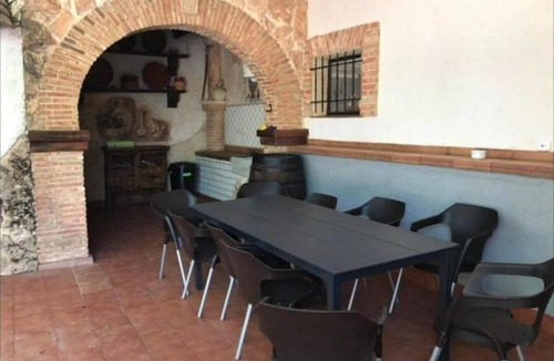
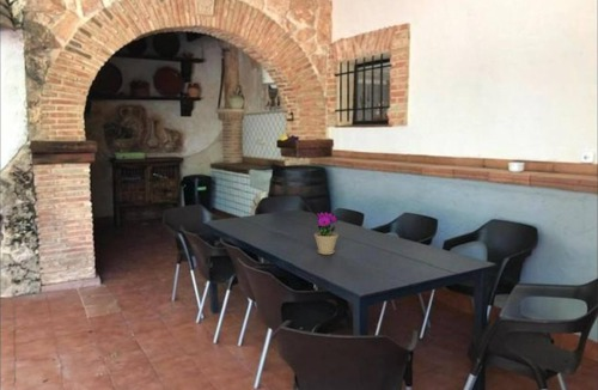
+ flower pot (325, 231)
